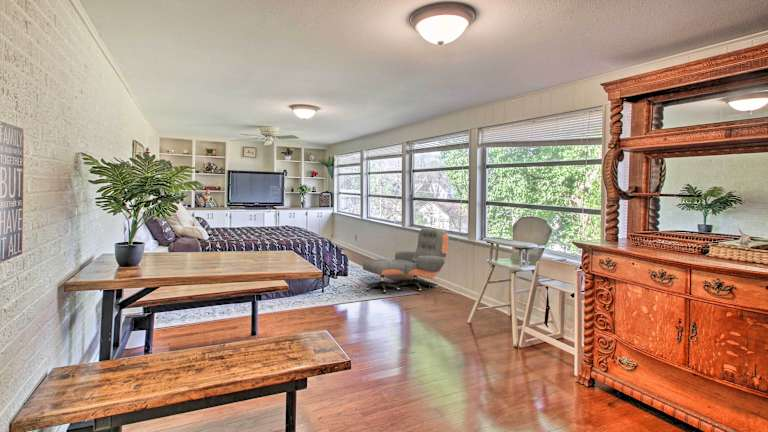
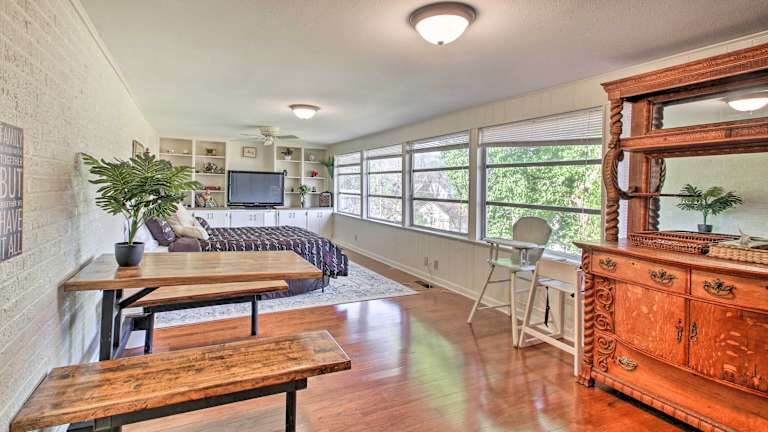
- lounge chair (404, 257)
